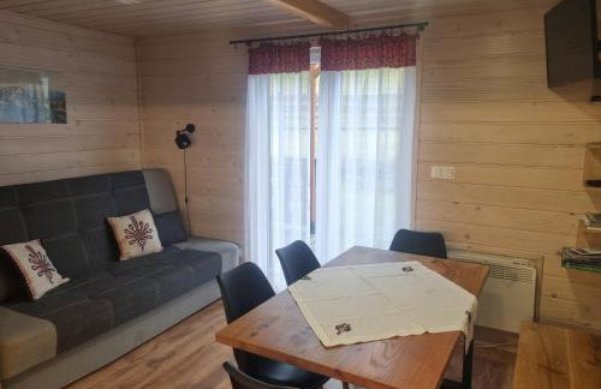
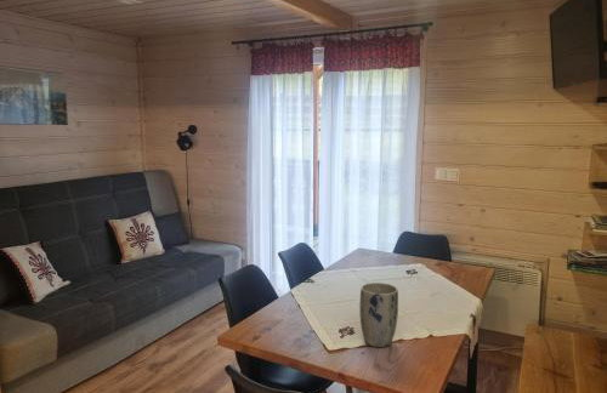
+ plant pot (378, 314)
